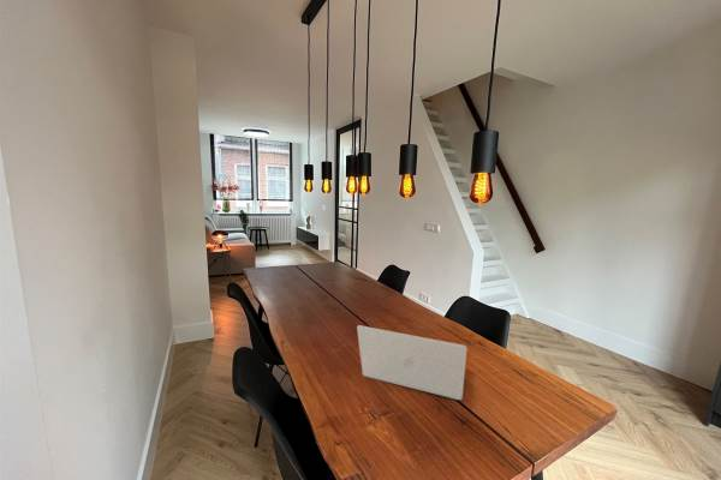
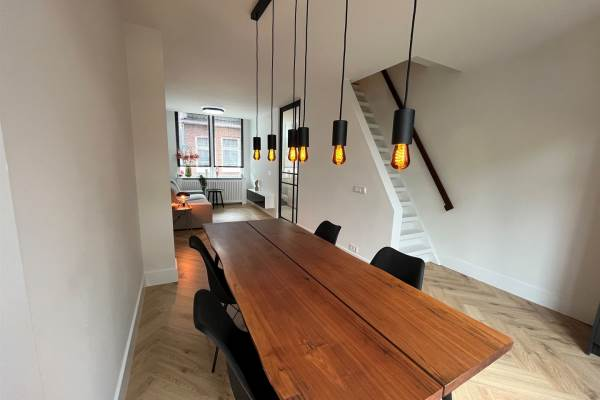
- laptop (415, 346)
